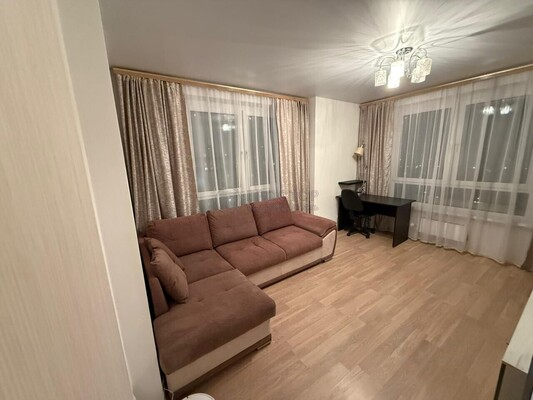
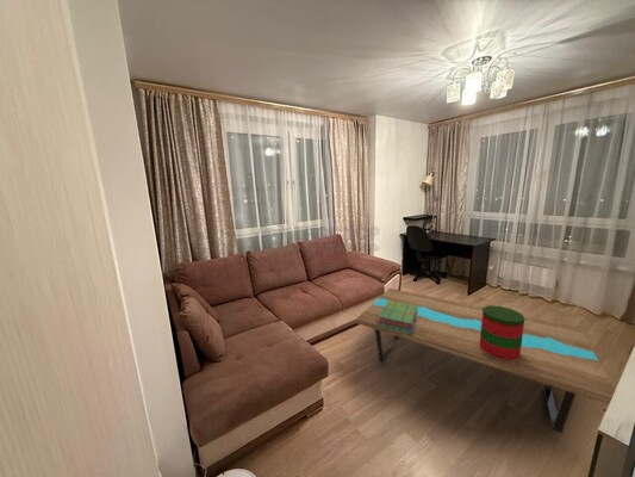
+ stack of books (398, 315)
+ coffee table (459, 348)
+ decorative container (500, 330)
